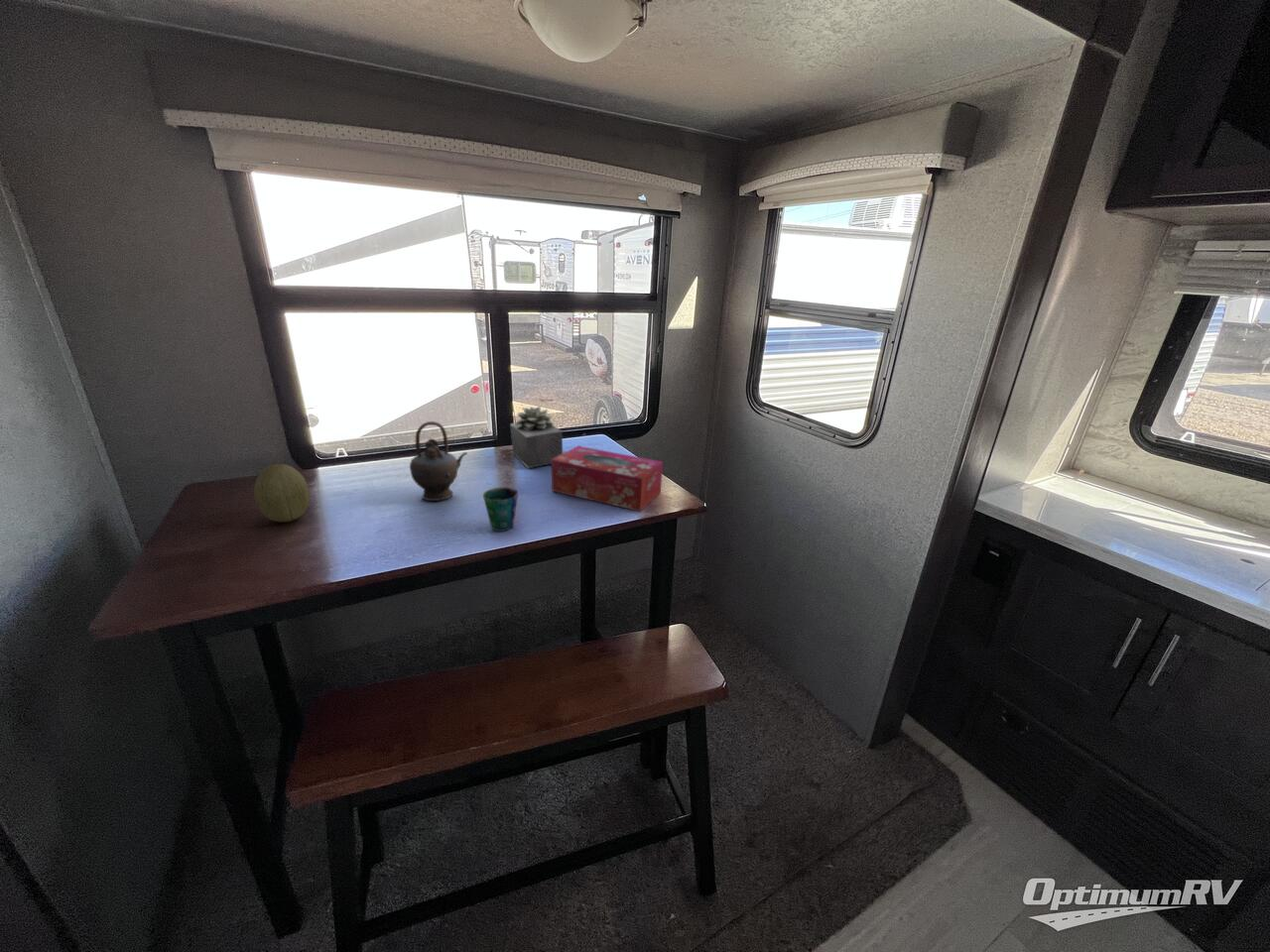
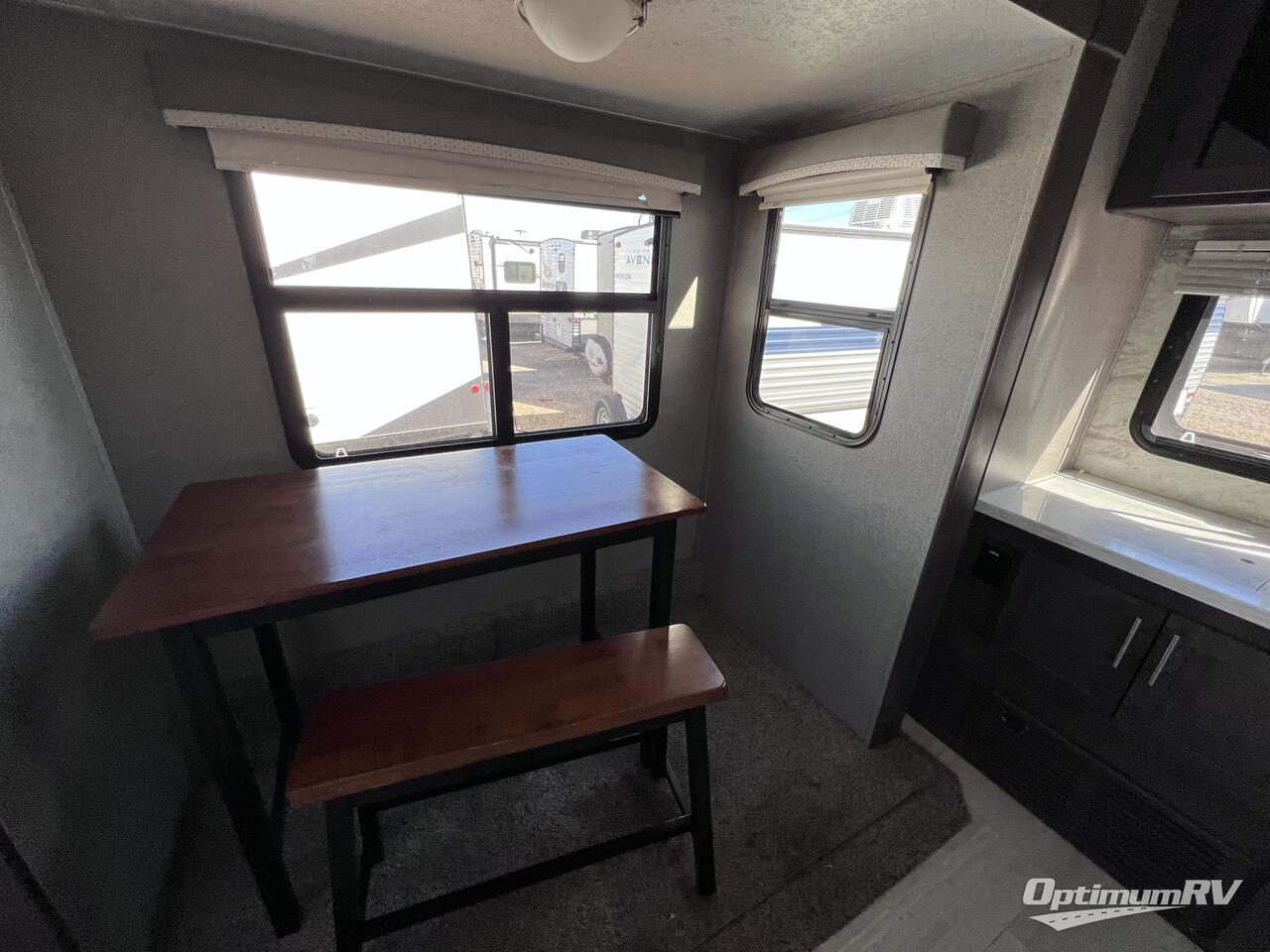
- tissue box (606, 476)
- fruit (282, 492)
- cup (504, 508)
- succulent plant (536, 432)
- teapot (439, 459)
